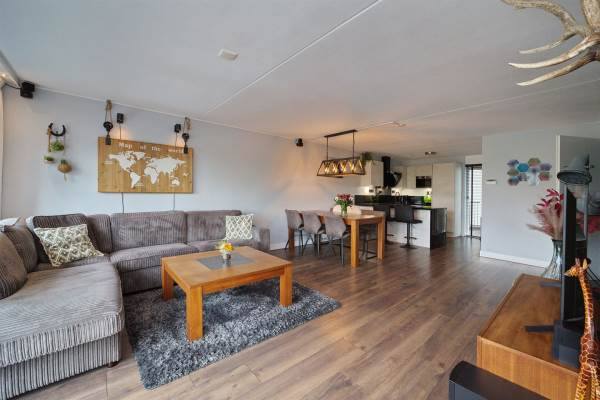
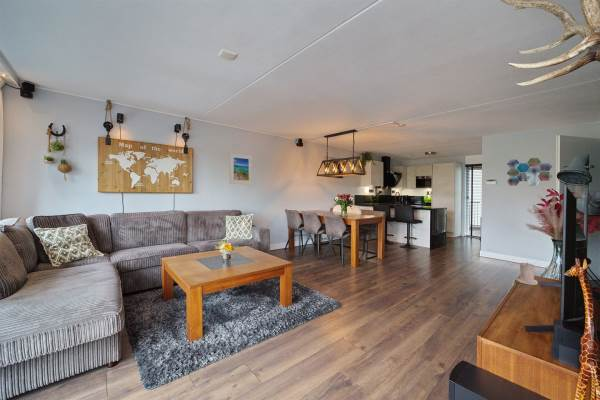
+ candle (526, 271)
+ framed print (241, 169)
